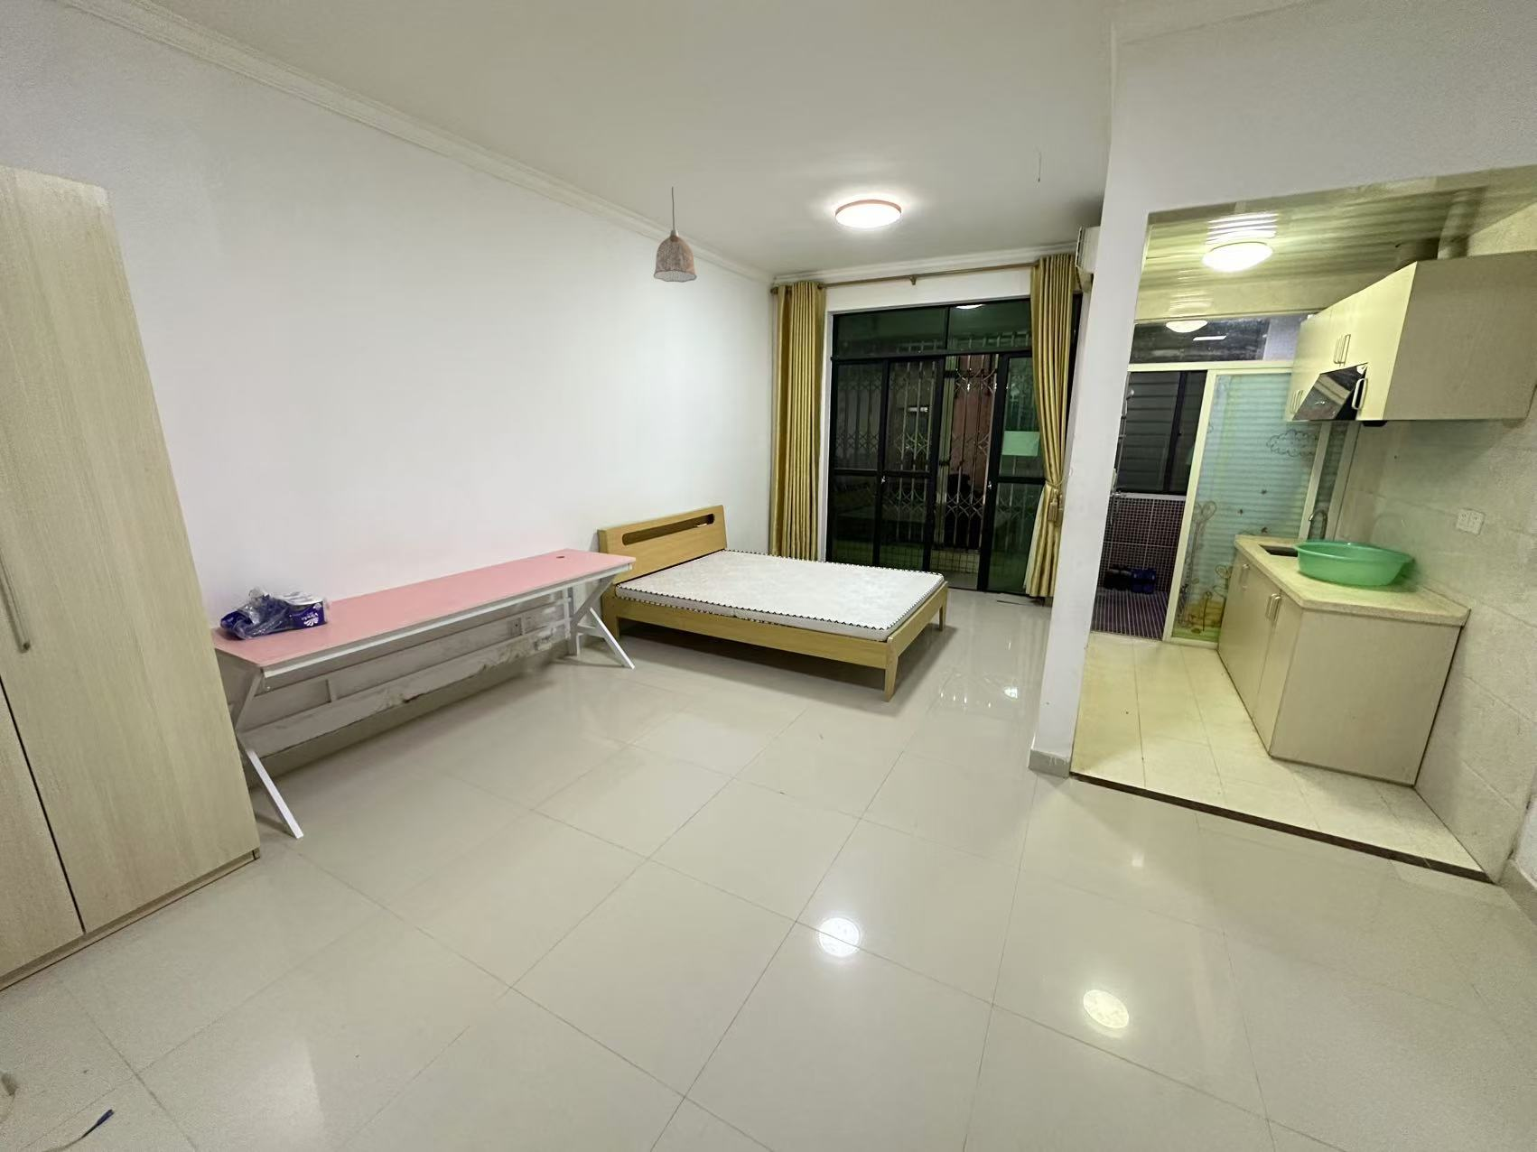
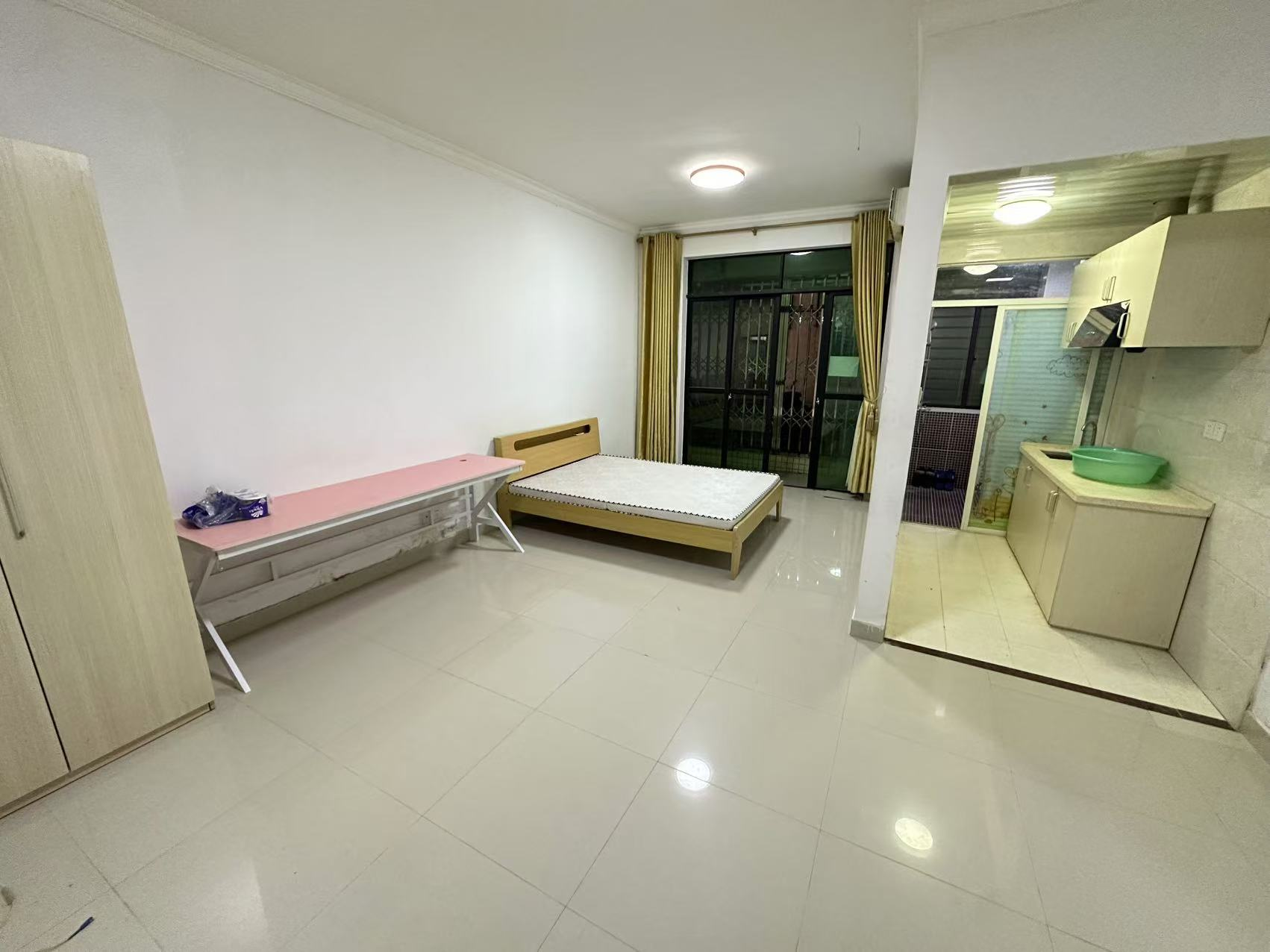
- pendant lamp (674, 232)
